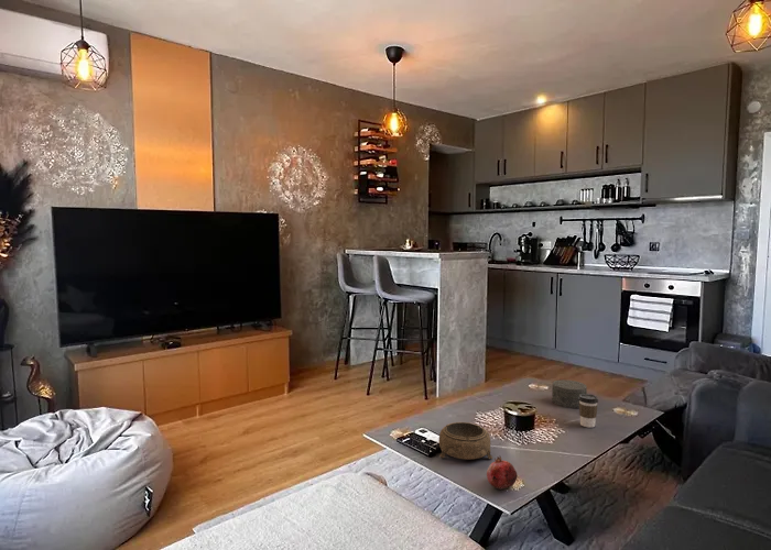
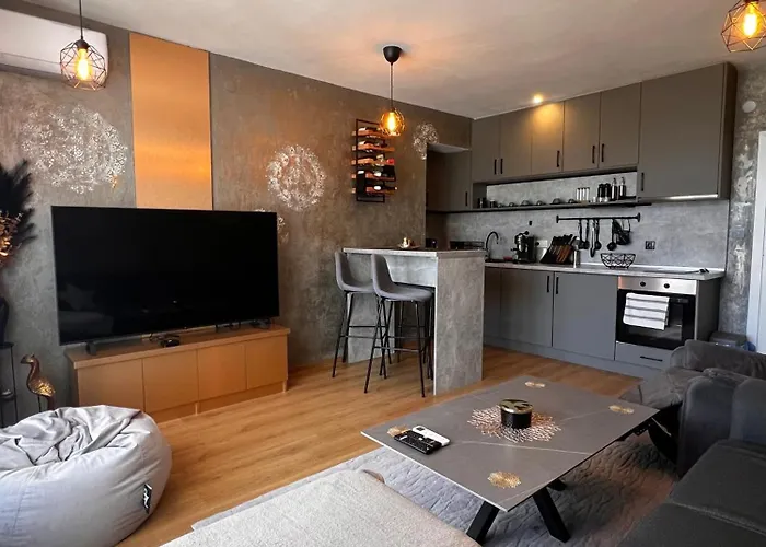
- decorative bowl (464, 439)
- decorative box (568, 393)
- fruit (501, 471)
- coffee cup (587, 410)
